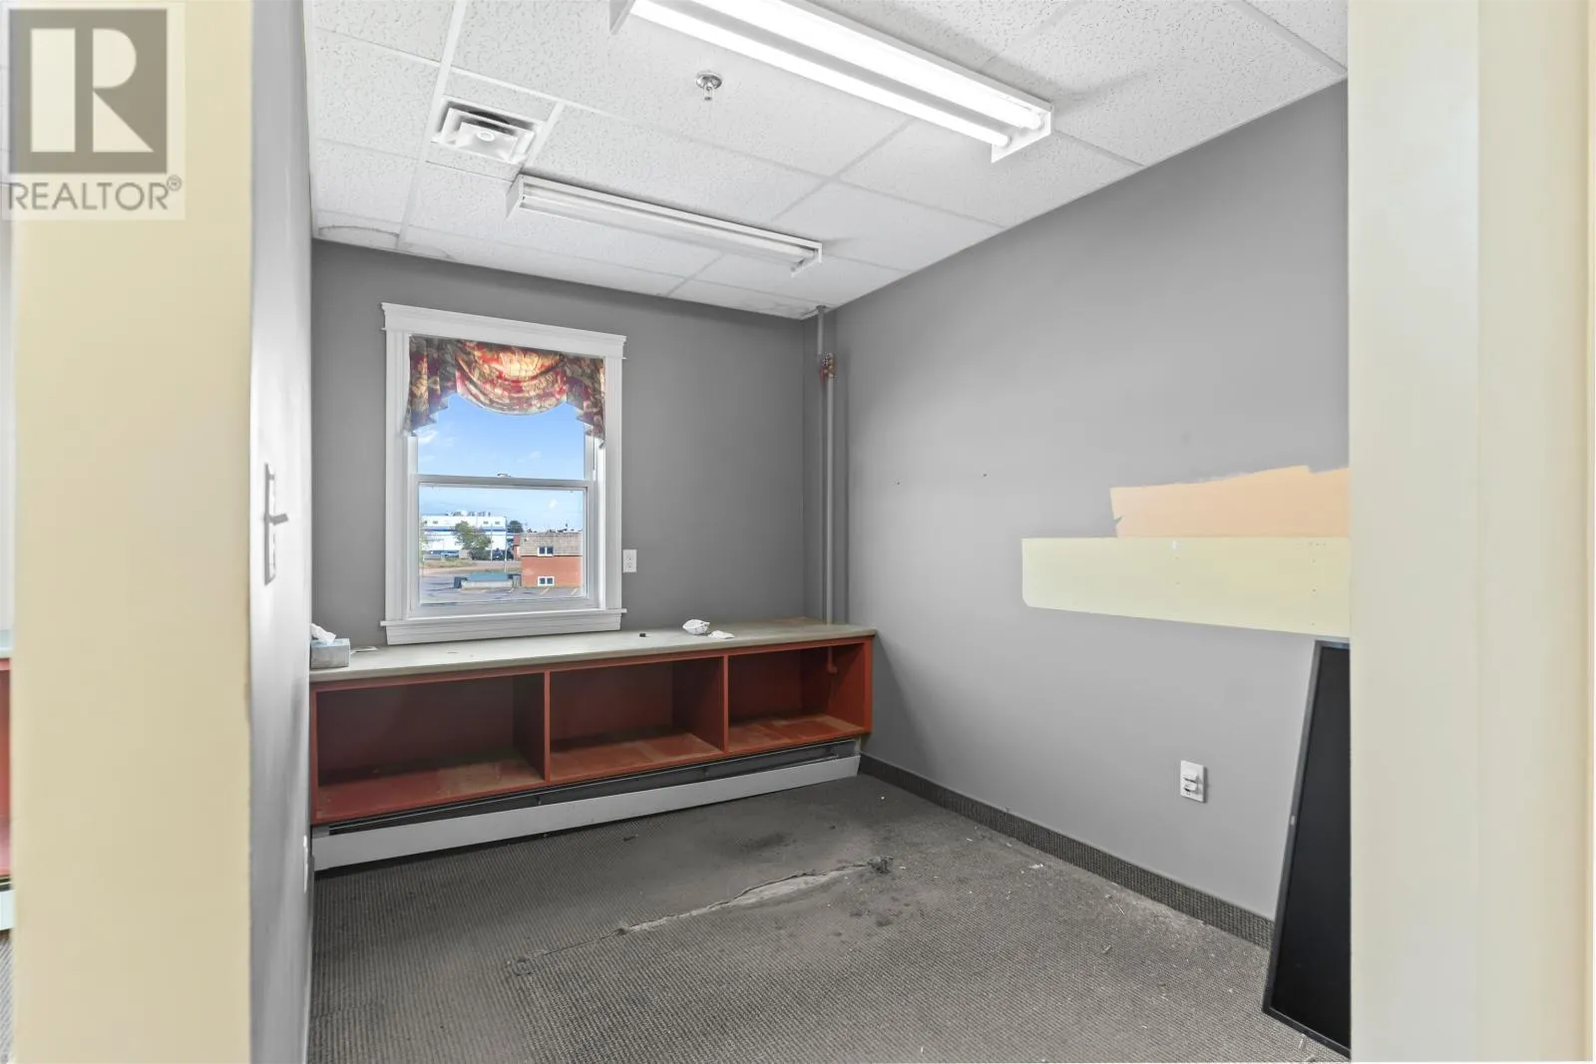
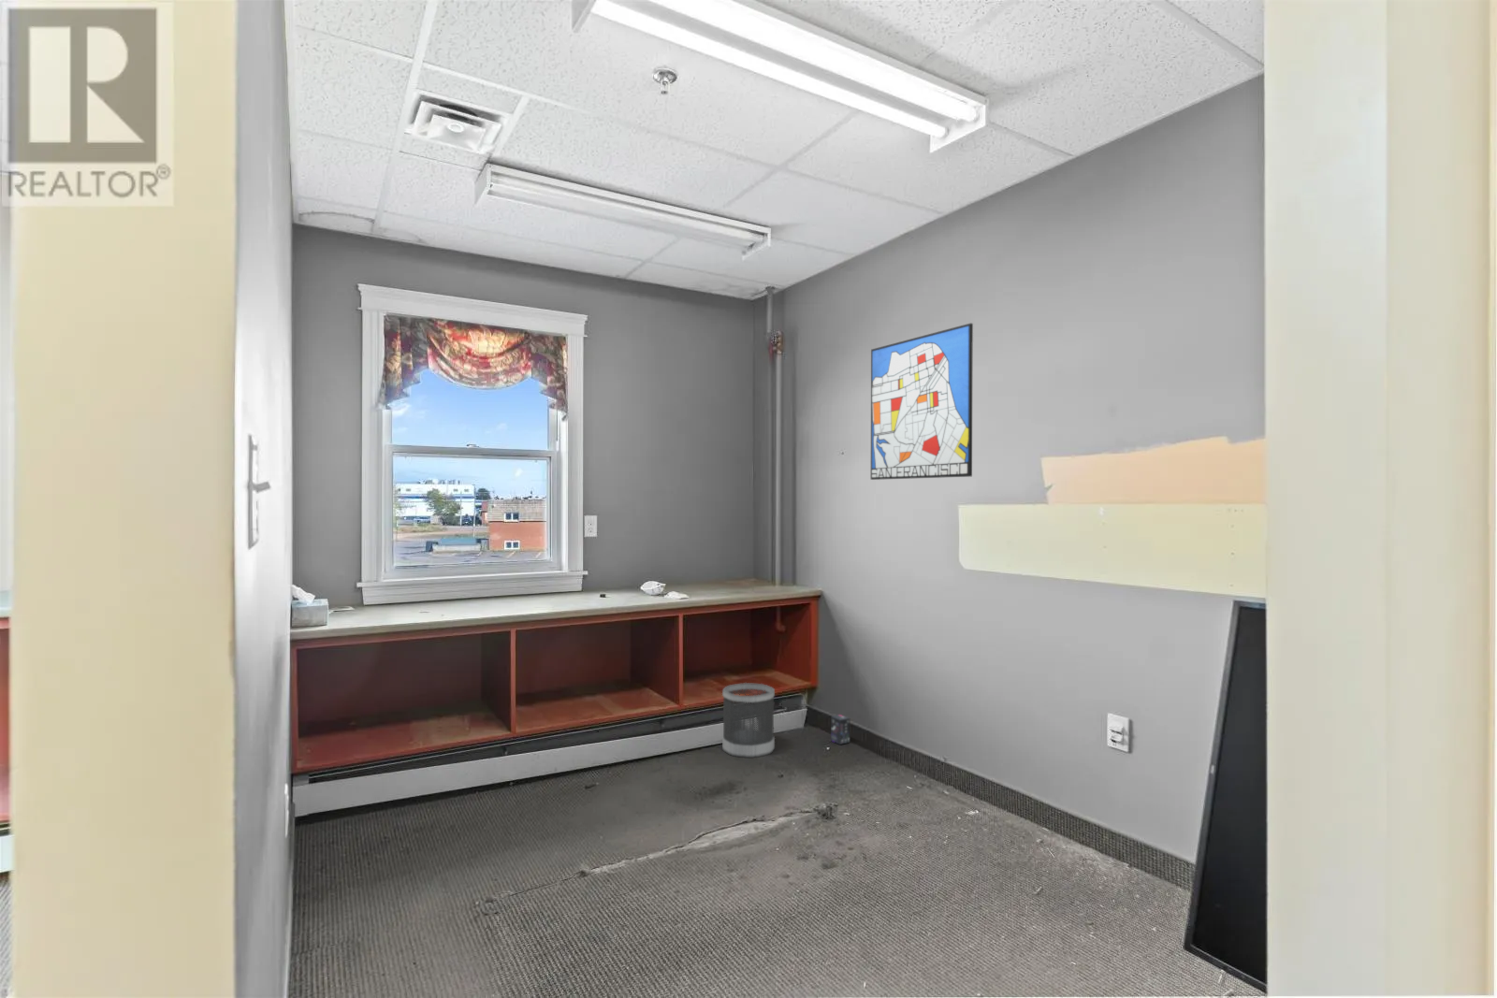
+ wall art (917, 408)
+ wastebasket (749, 718)
+ box (840, 728)
